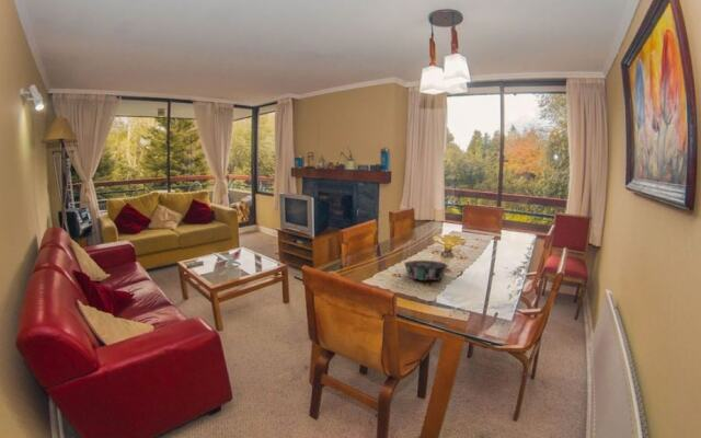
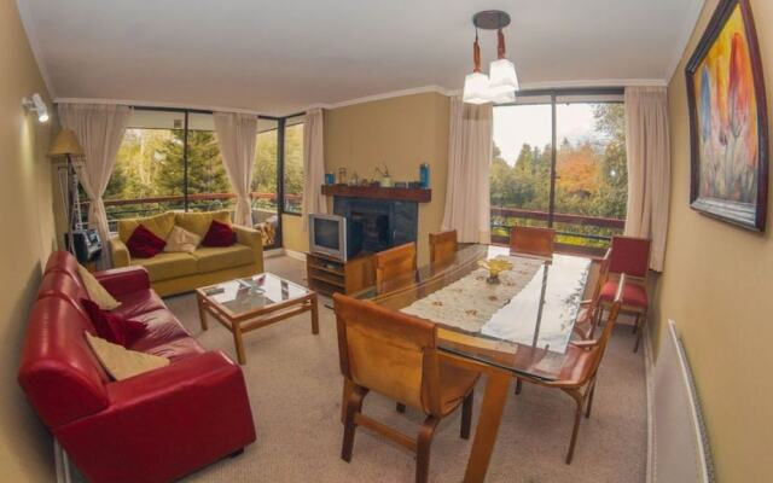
- decorative bowl (425, 270)
